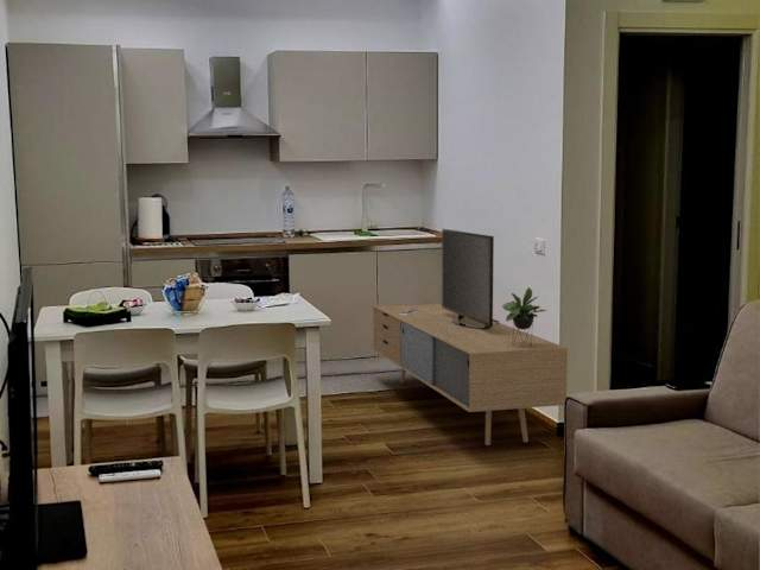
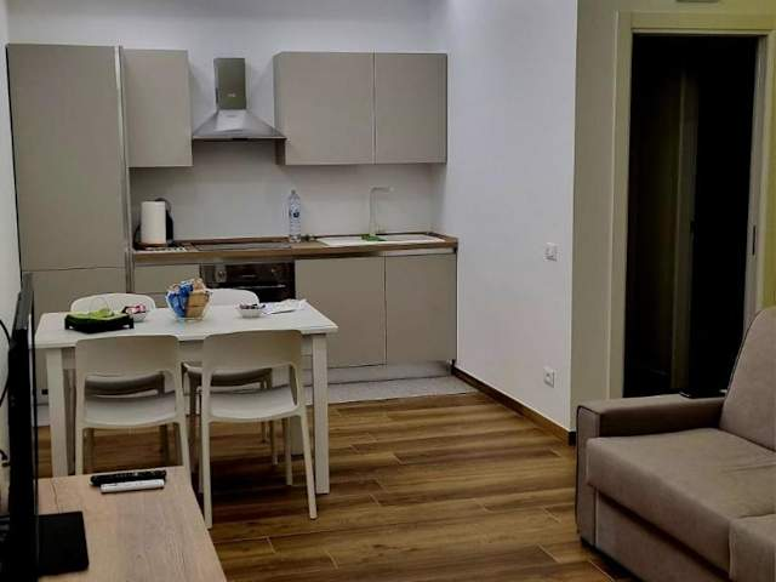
- media console (458, 321)
